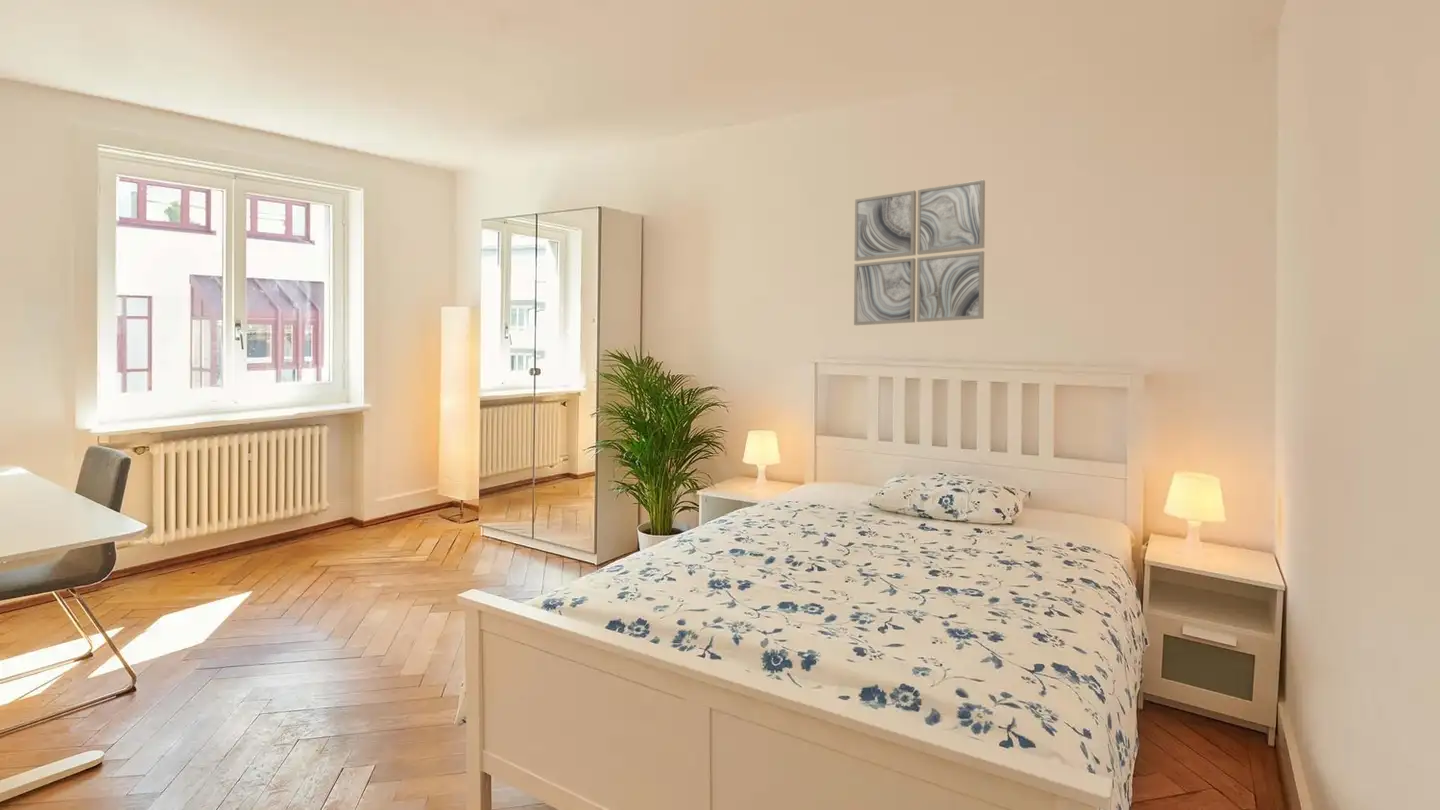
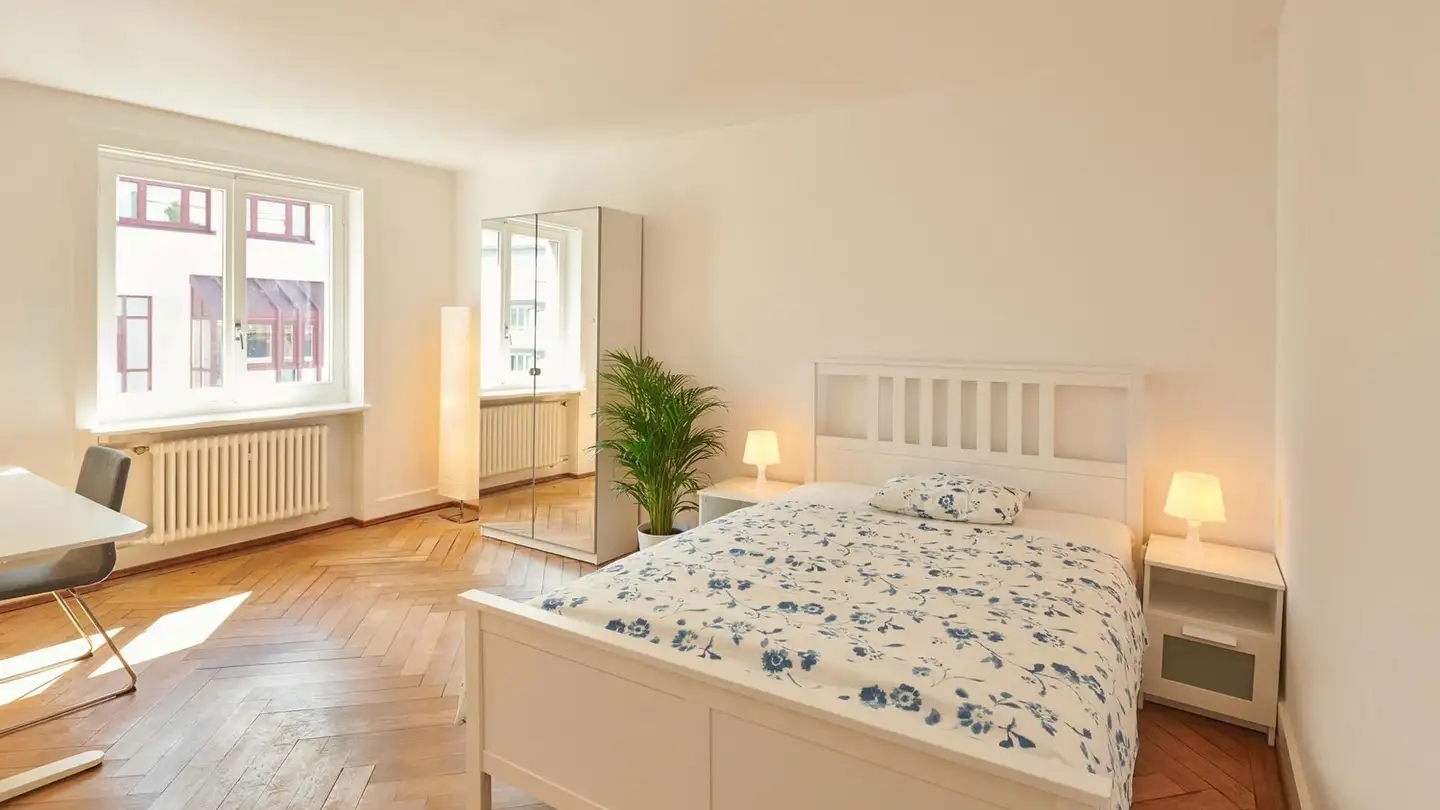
- wall art (915, 254)
